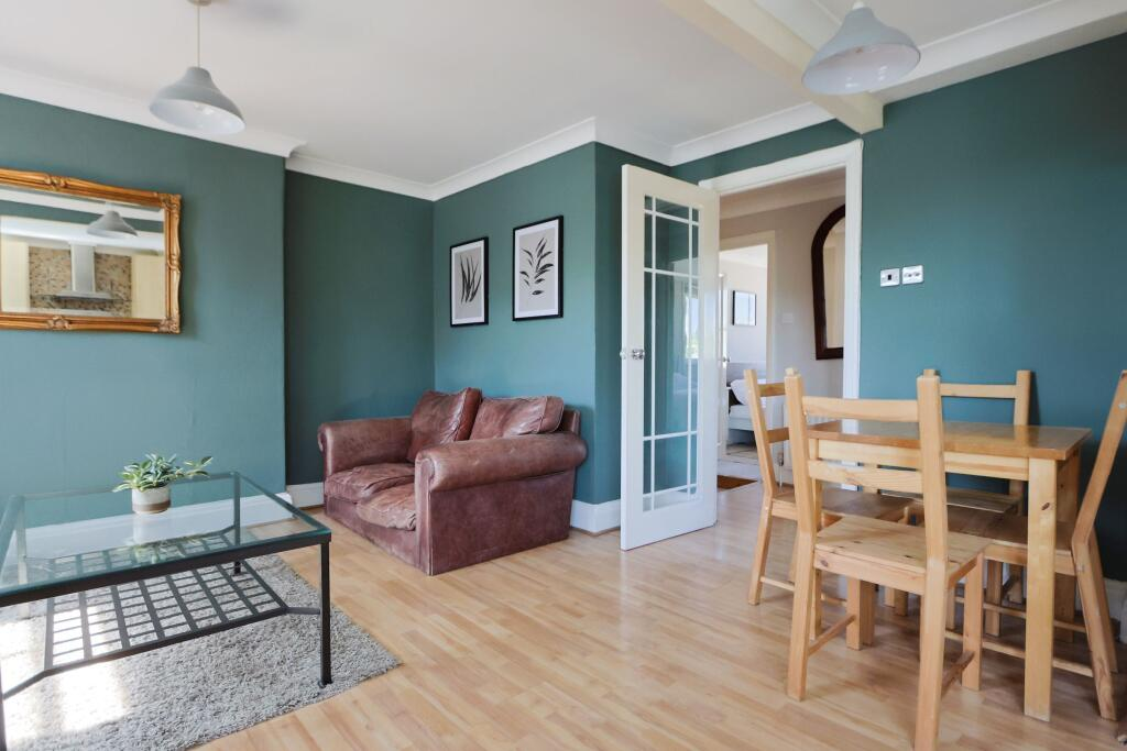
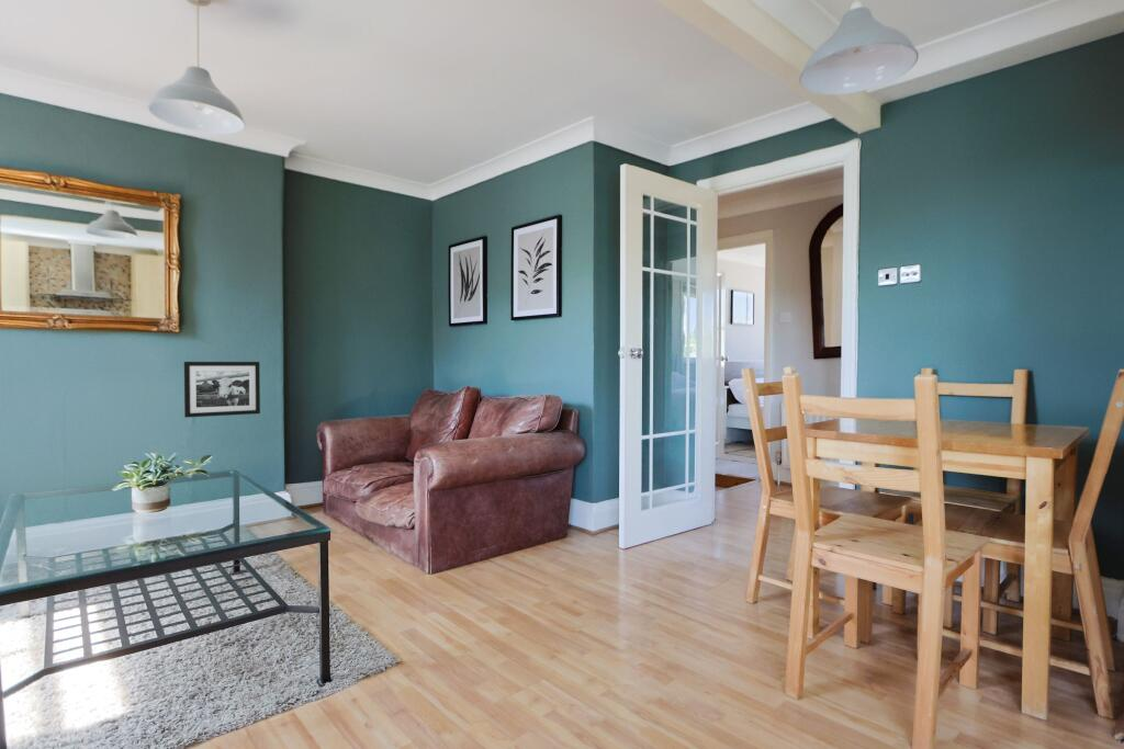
+ picture frame (223, 388)
